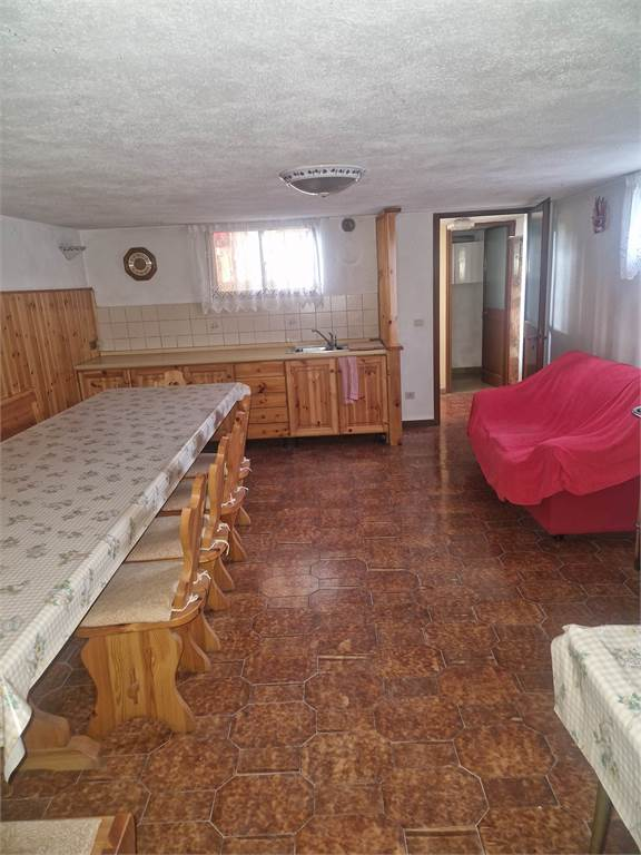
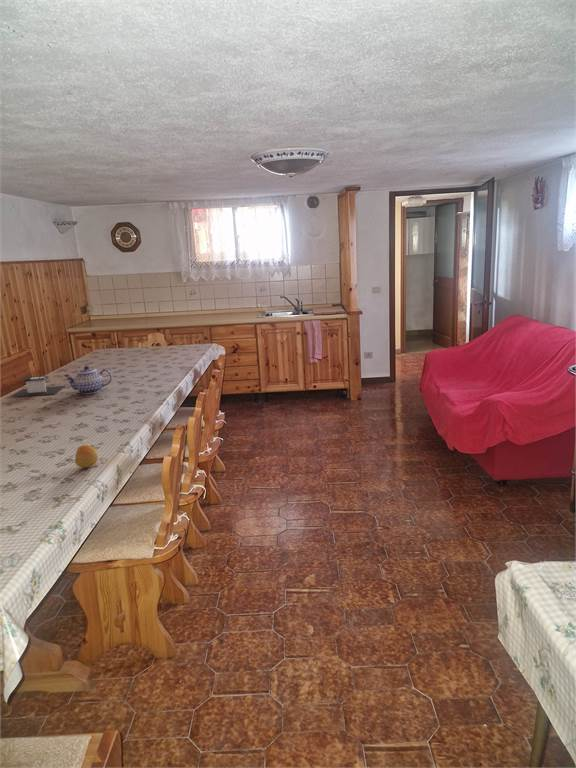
+ teapot (88, 379)
+ fruit (85, 456)
+ architectural model (36, 382)
